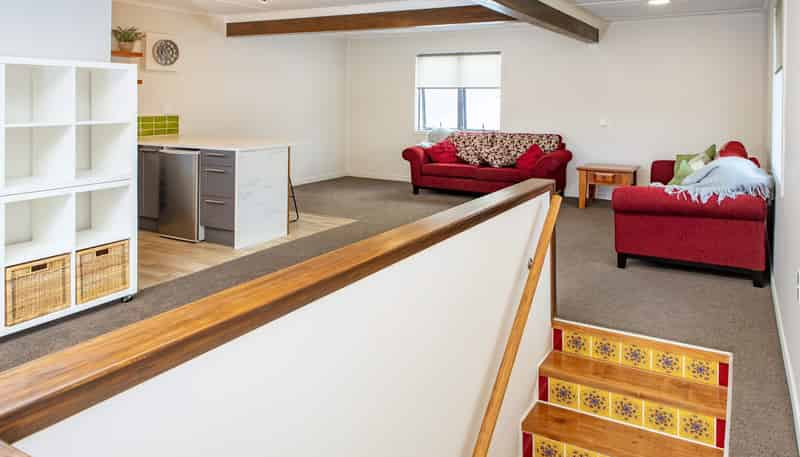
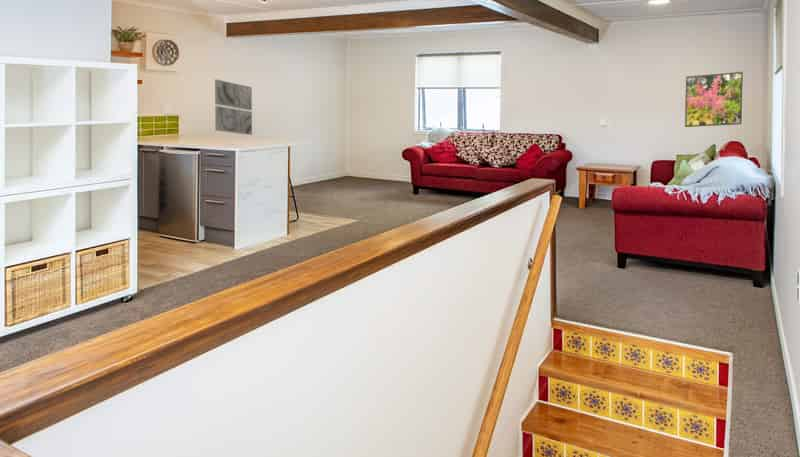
+ wall art (234, 107)
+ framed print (713, 100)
